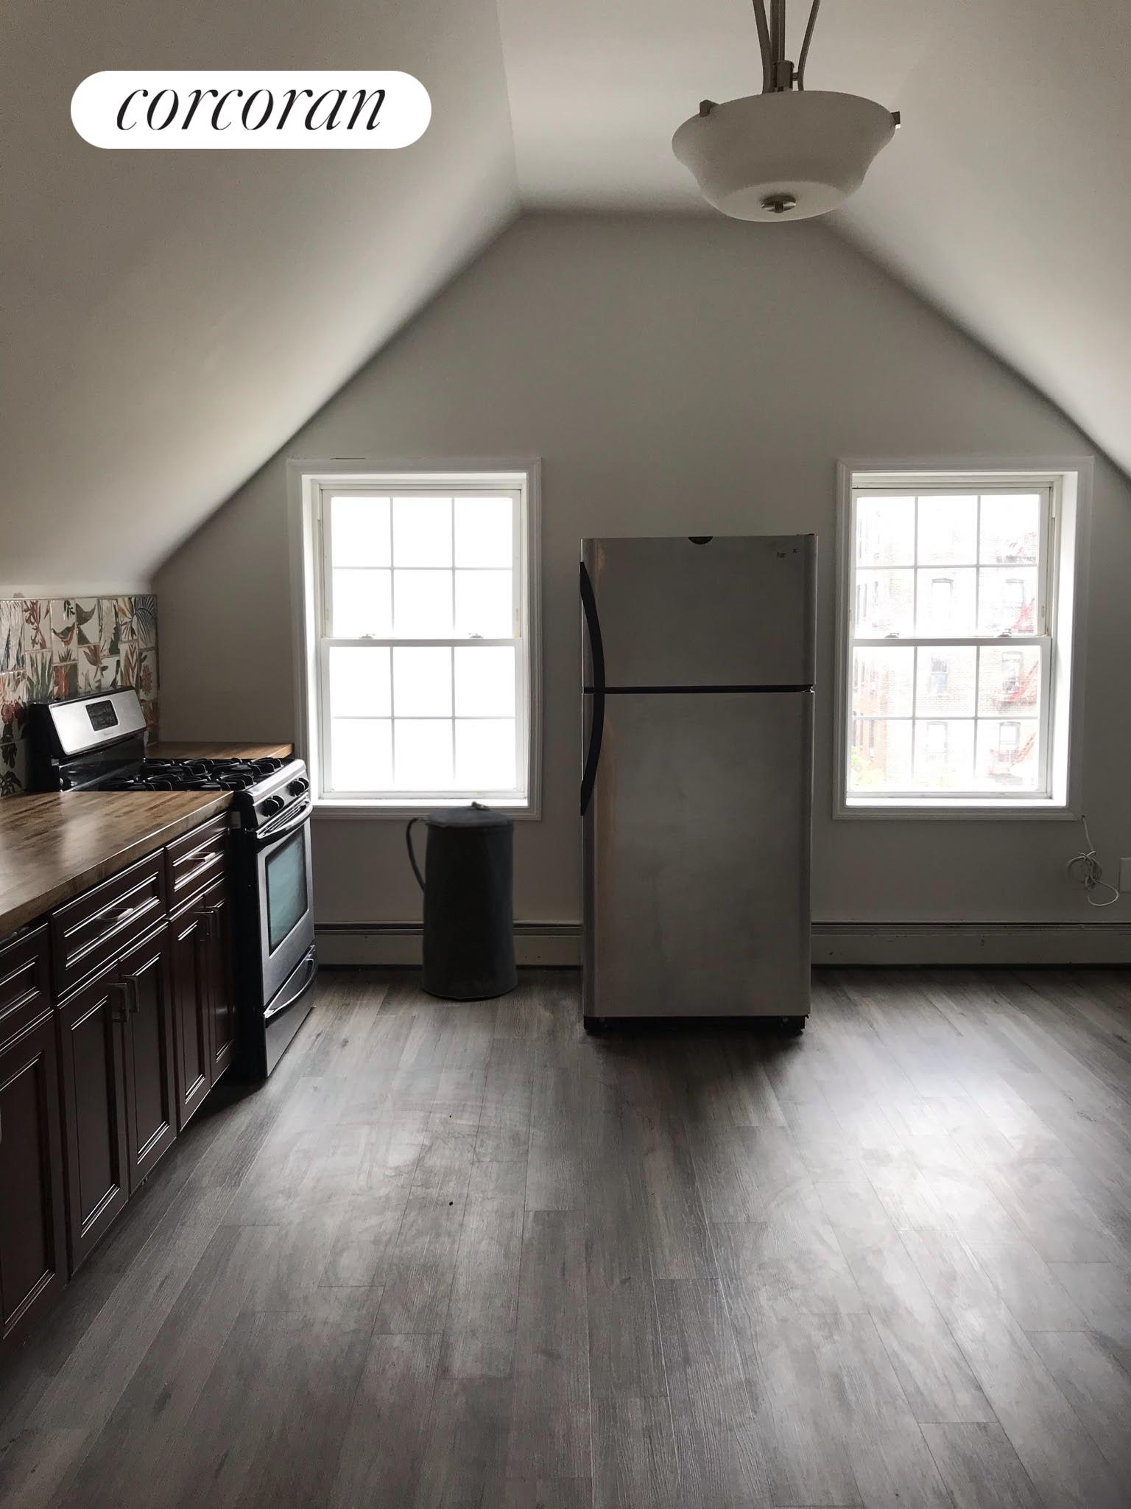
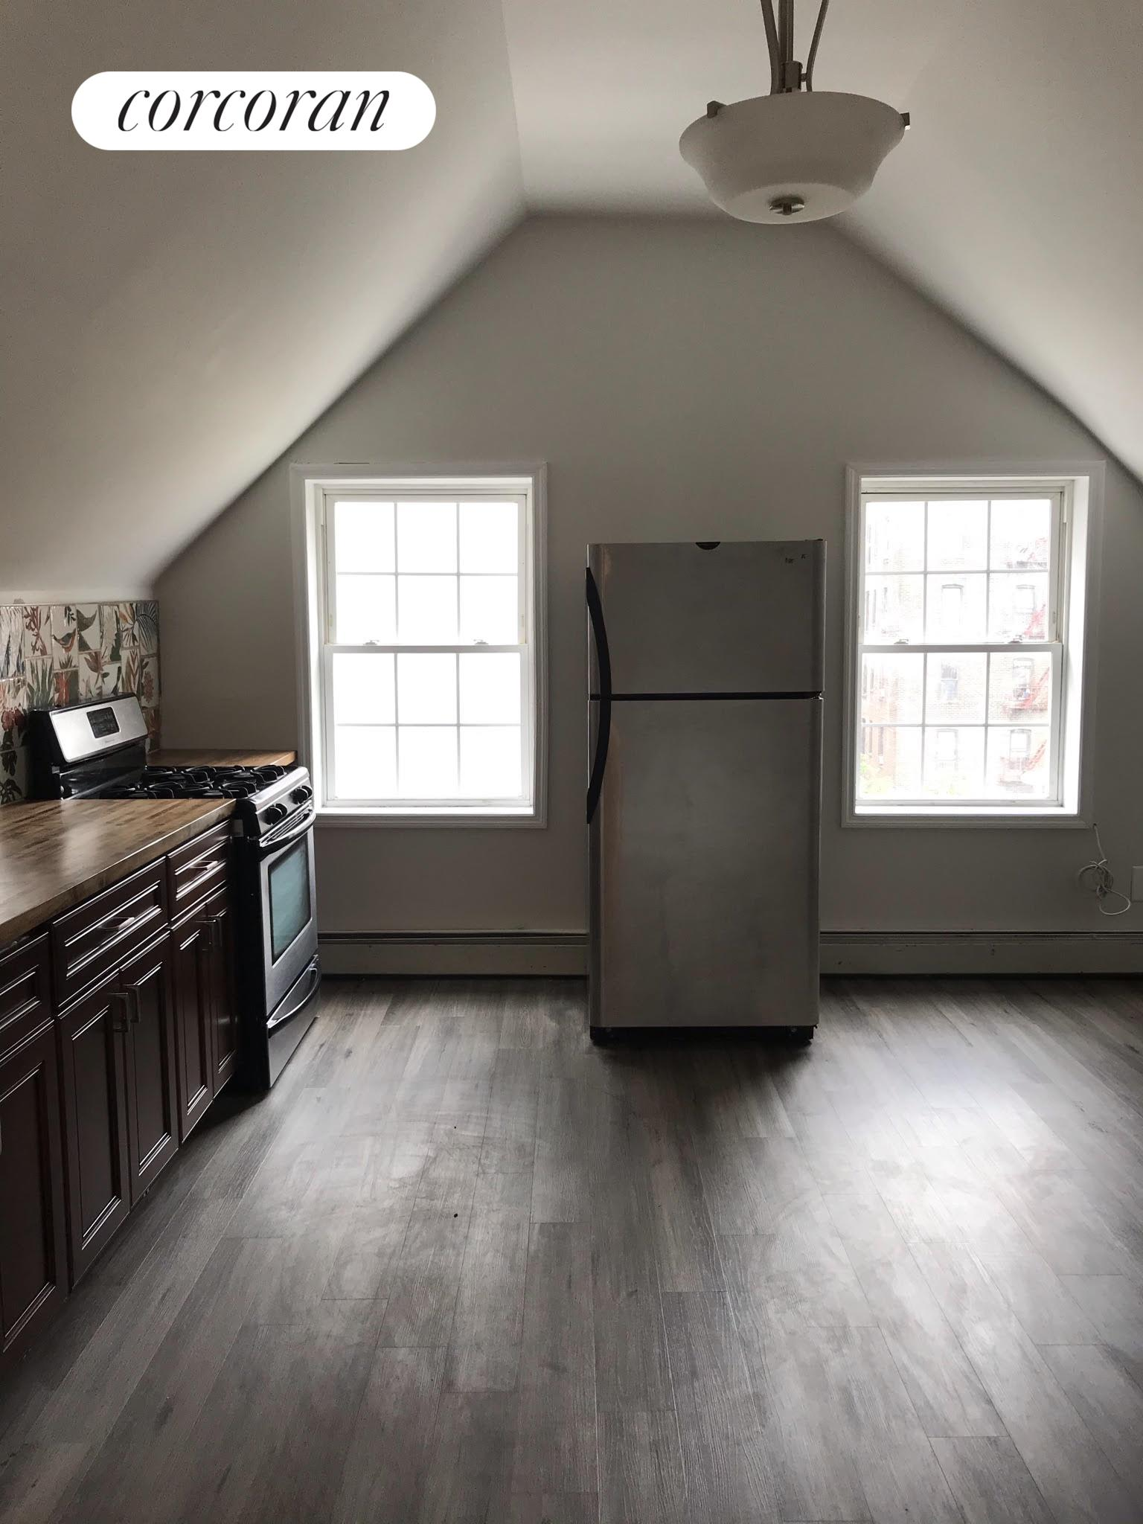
- trash can (460, 894)
